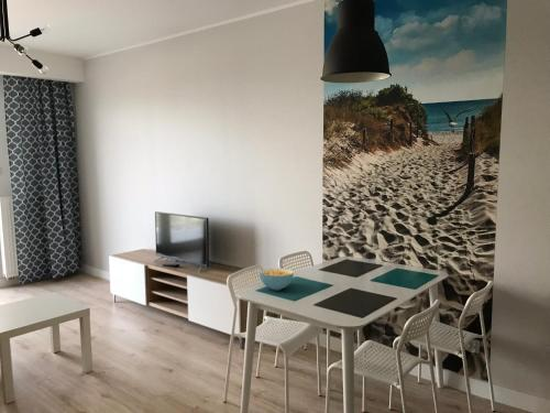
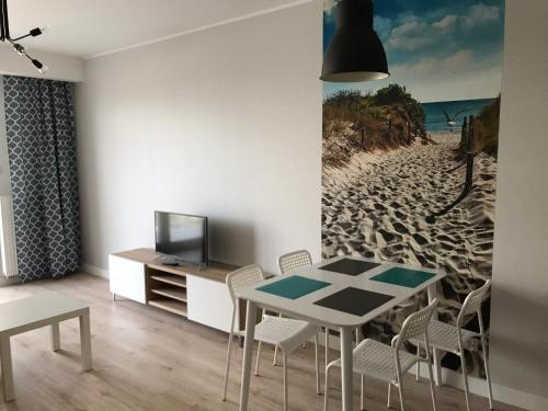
- cereal bowl (276, 280)
